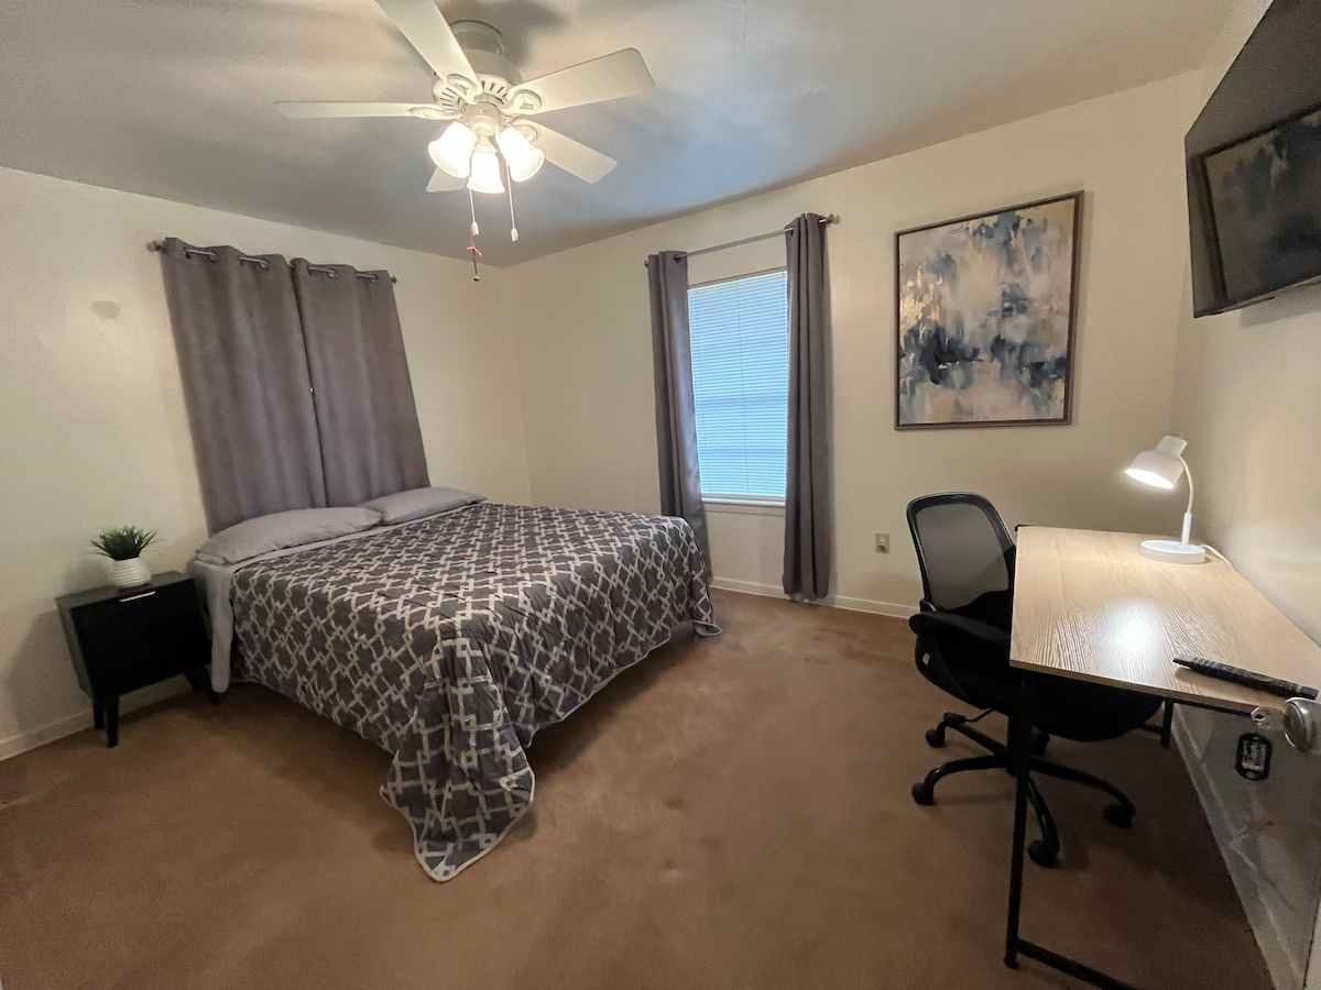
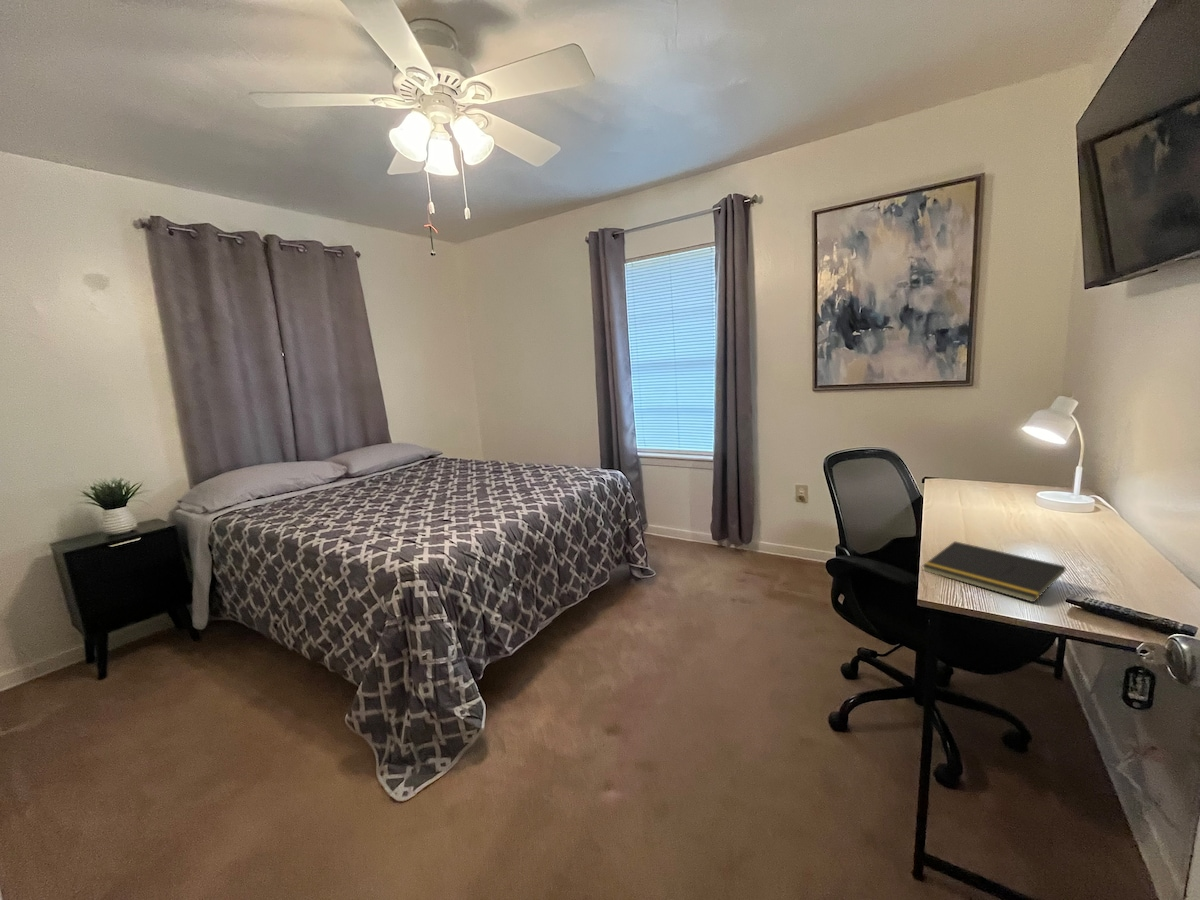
+ notepad (990, 568)
